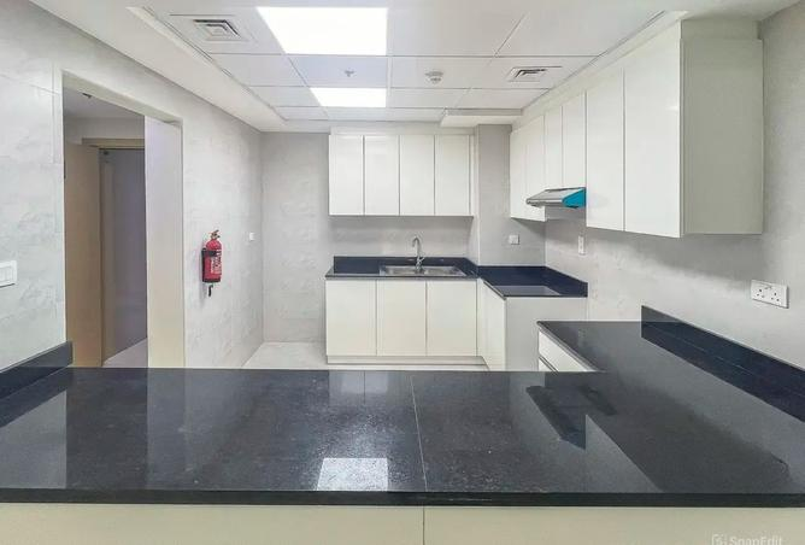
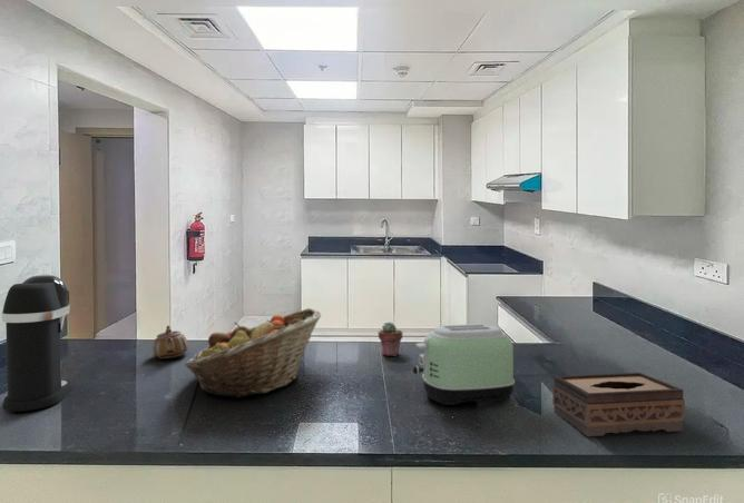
+ tissue box (615, 402)
+ teapot (170, 341)
+ fruit basket (257, 346)
+ potted succulent (390, 337)
+ coffee maker (38, 337)
+ toaster (463, 362)
